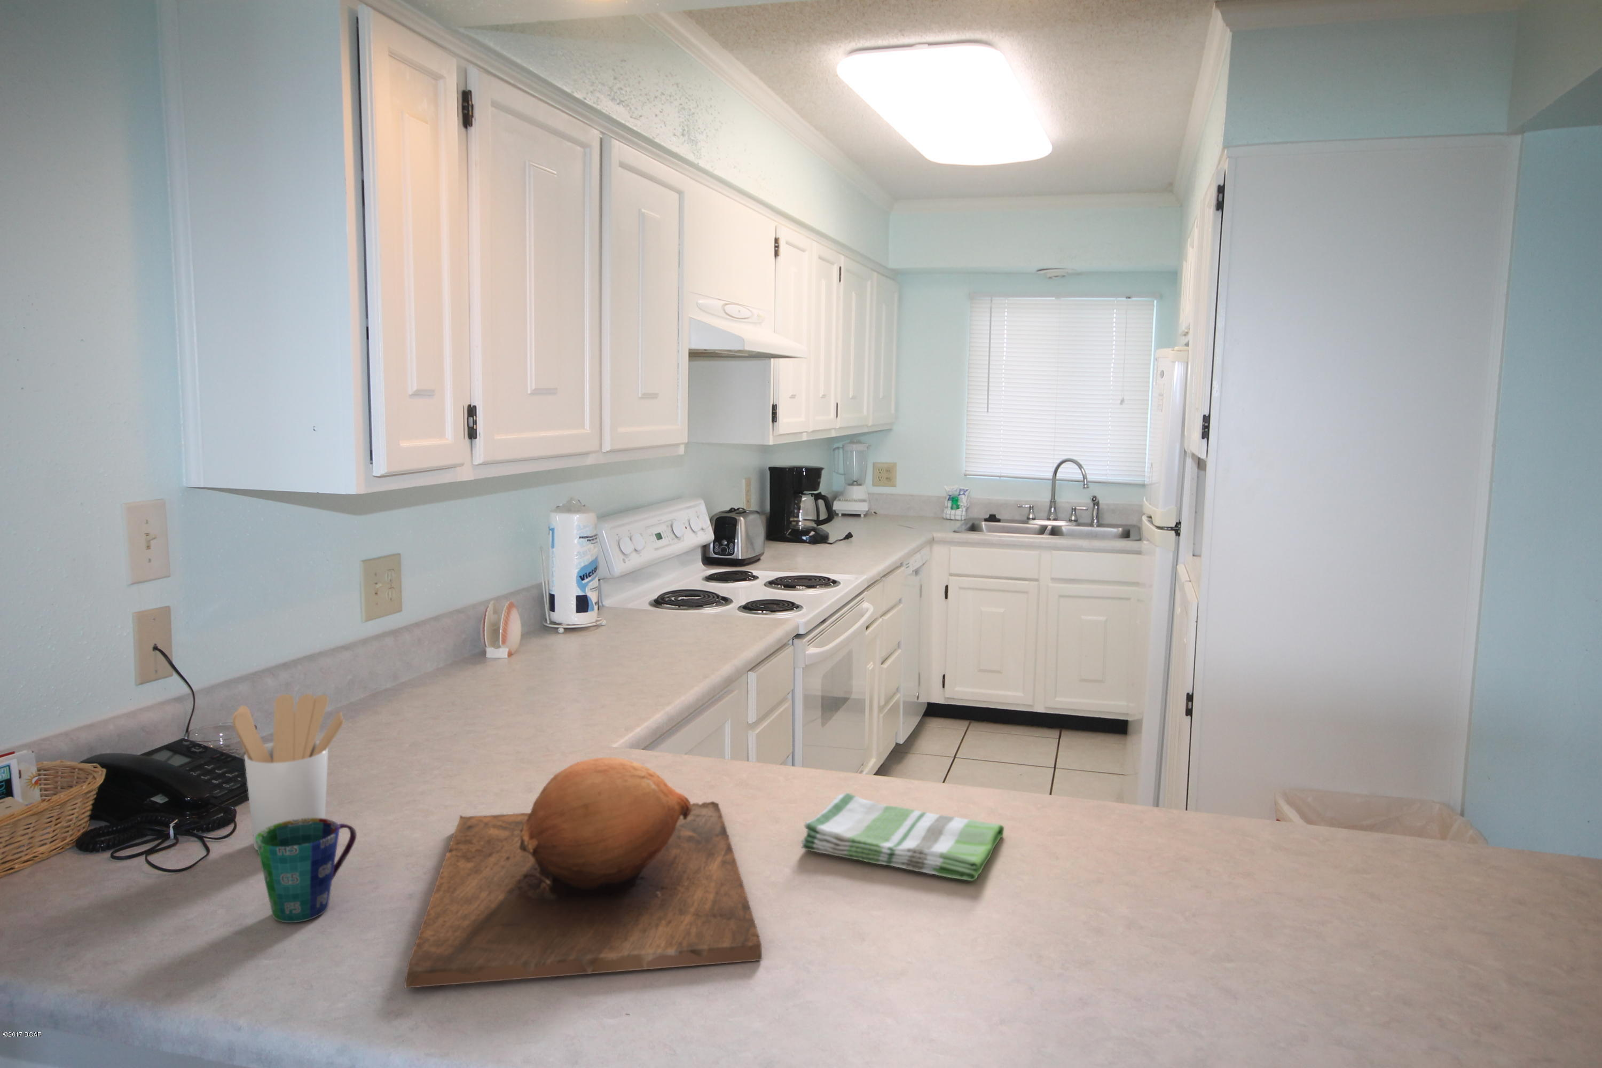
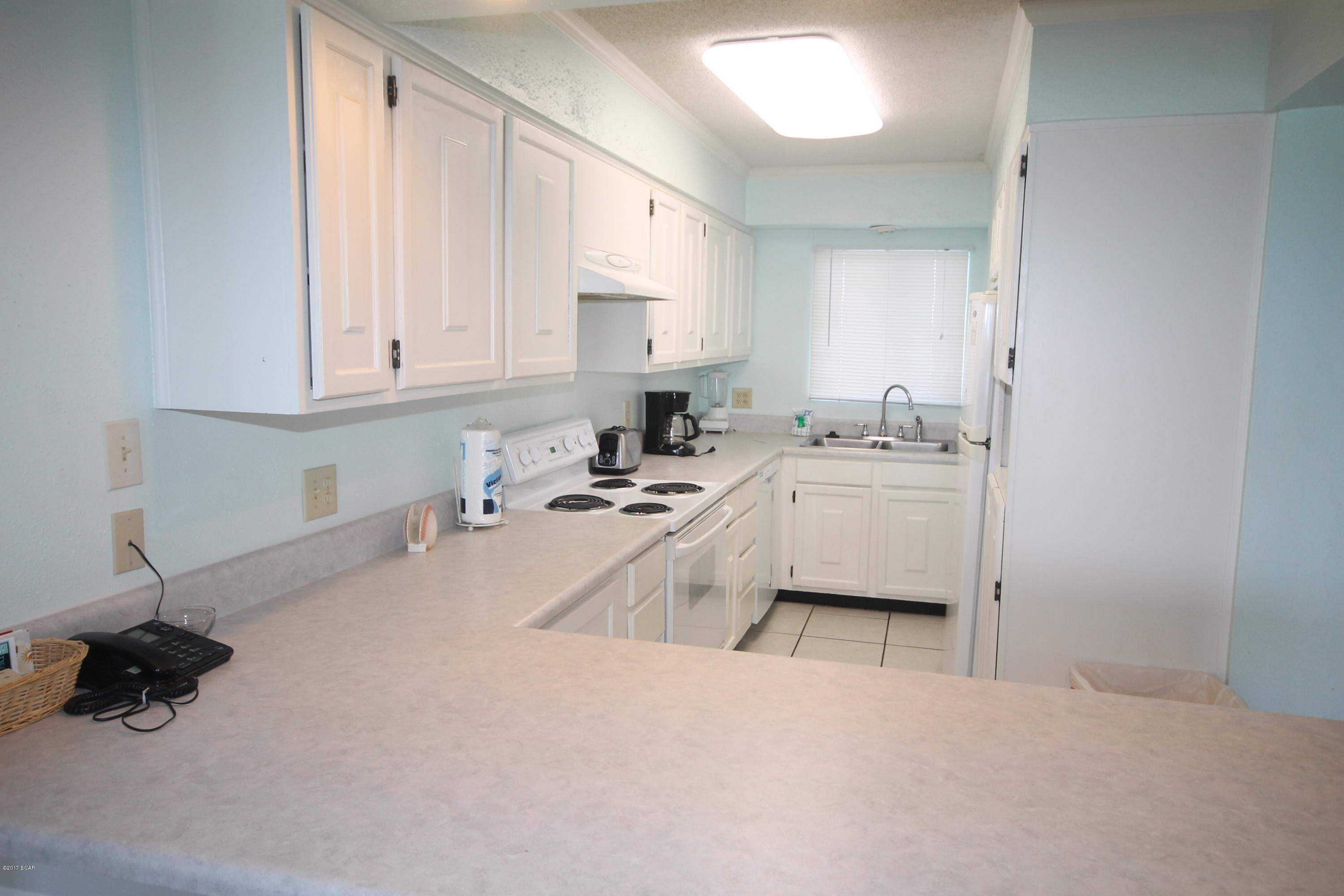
- chopping board (590, 820)
- dish towel (904, 830)
- utensil holder (292, 768)
- cup (310, 868)
